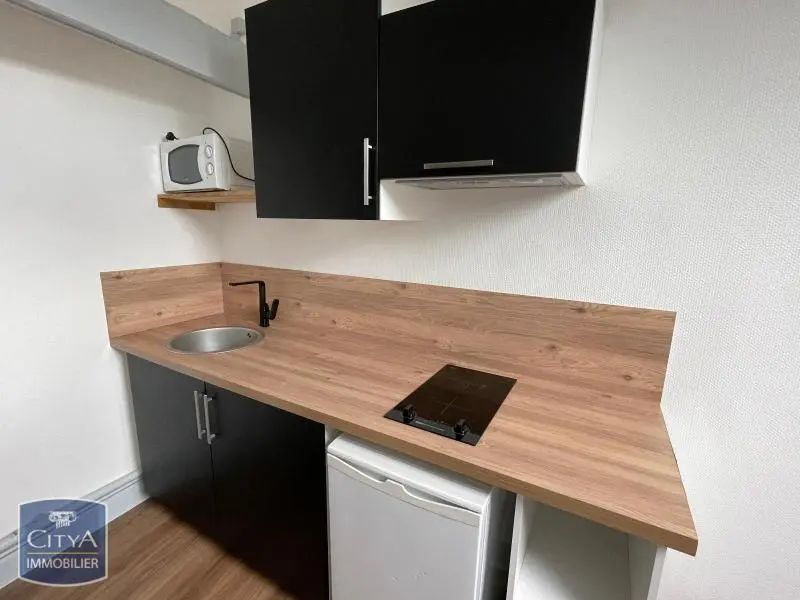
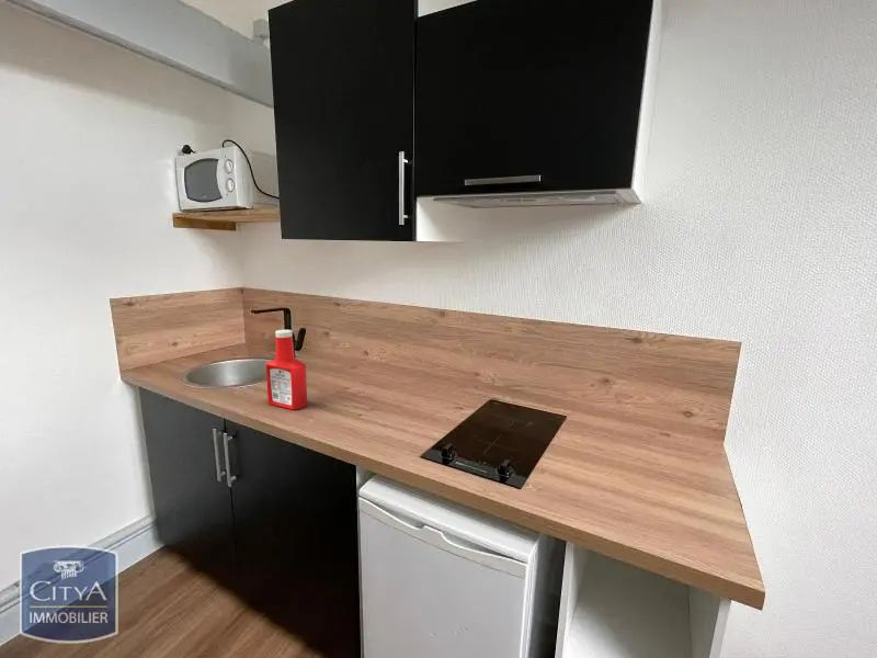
+ soap bottle (285, 367)
